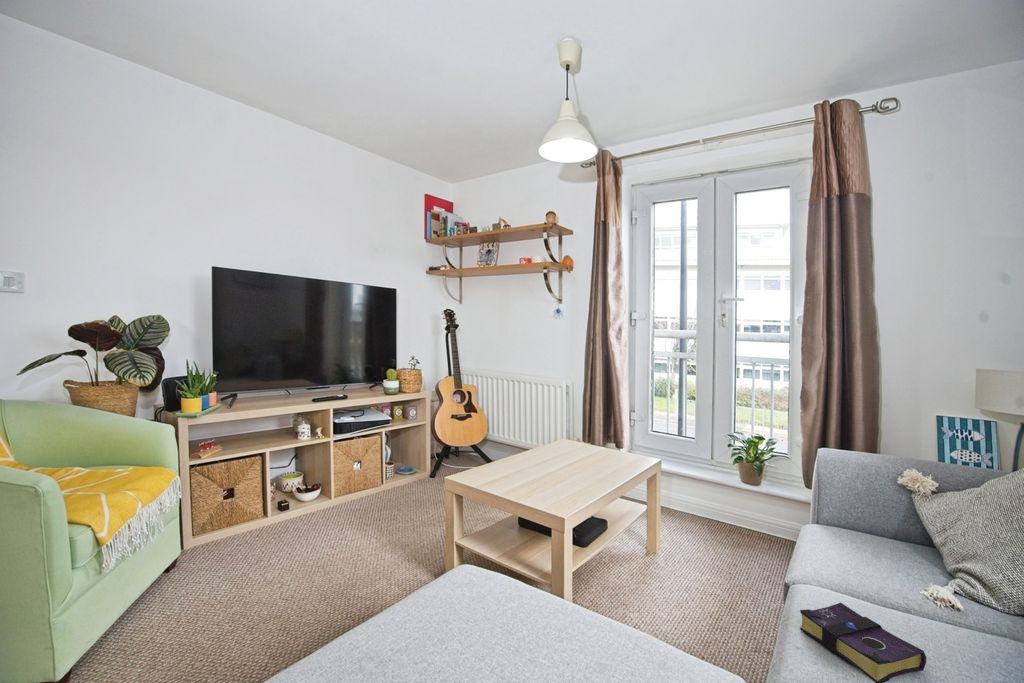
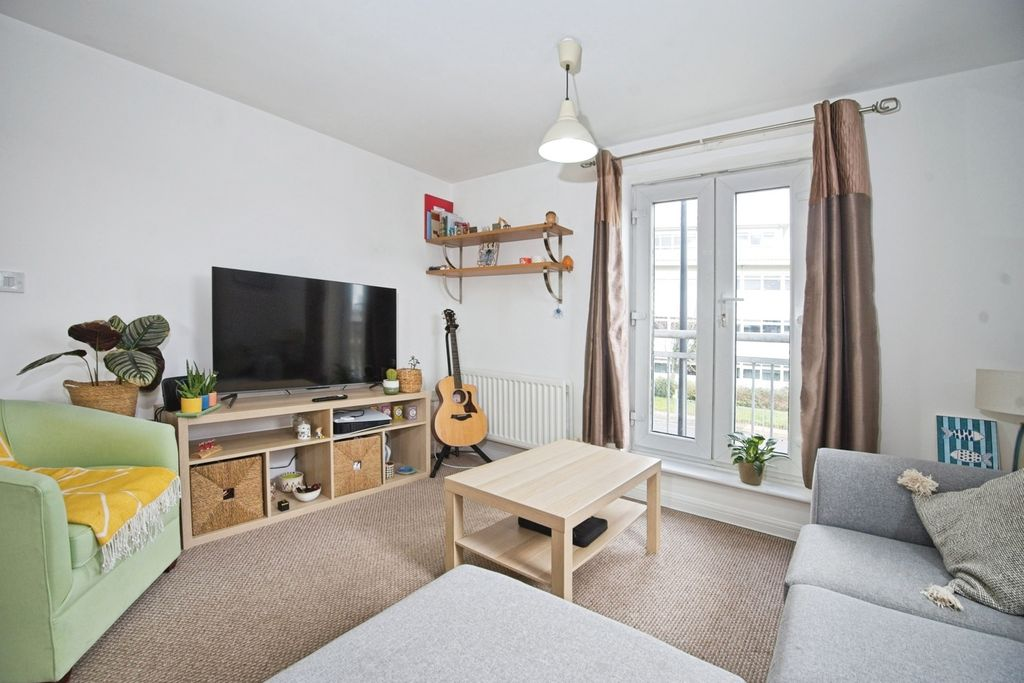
- book (859, 638)
